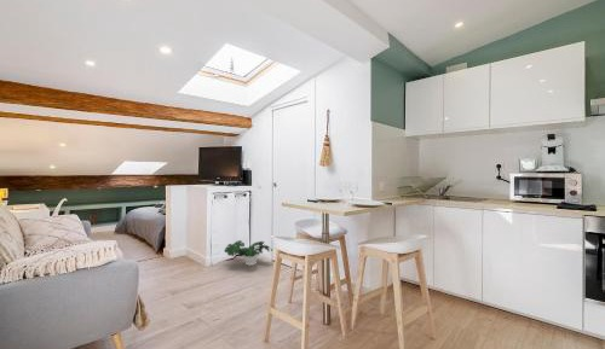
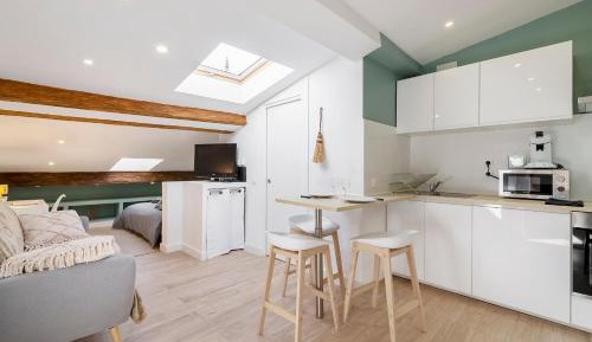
- potted plant (246, 254)
